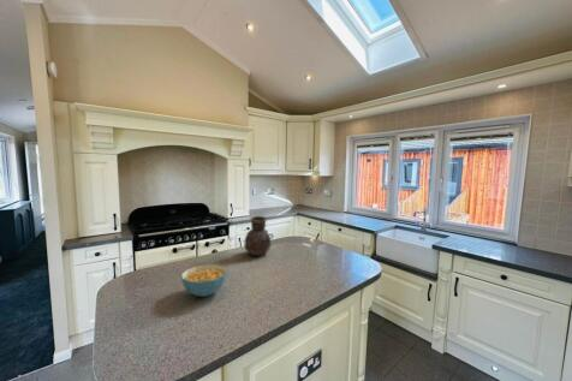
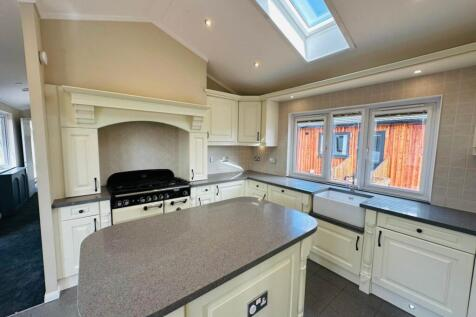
- vase (257, 236)
- cereal bowl (204, 282)
